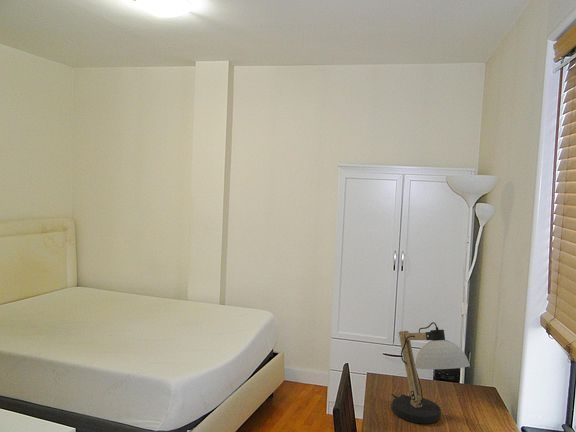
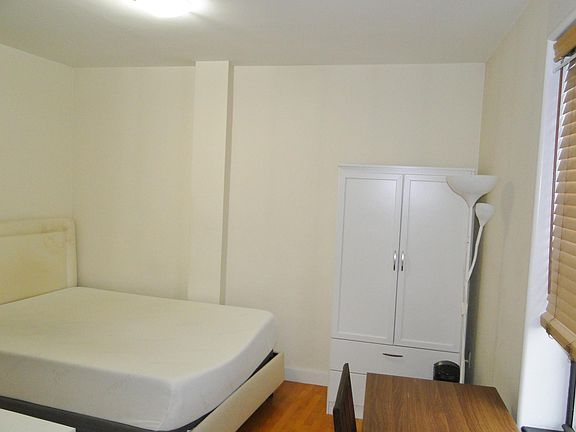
- desk lamp (423, 367)
